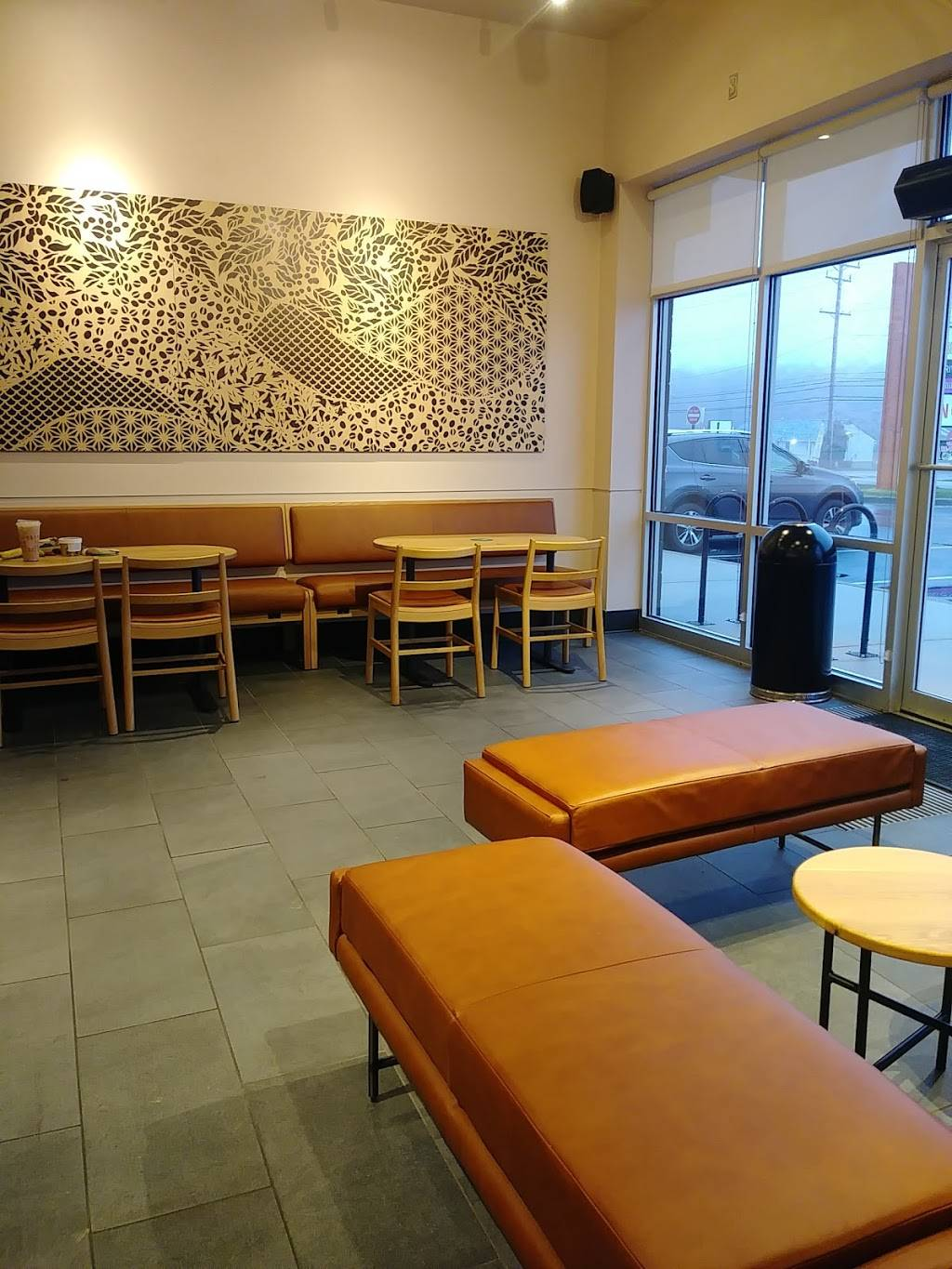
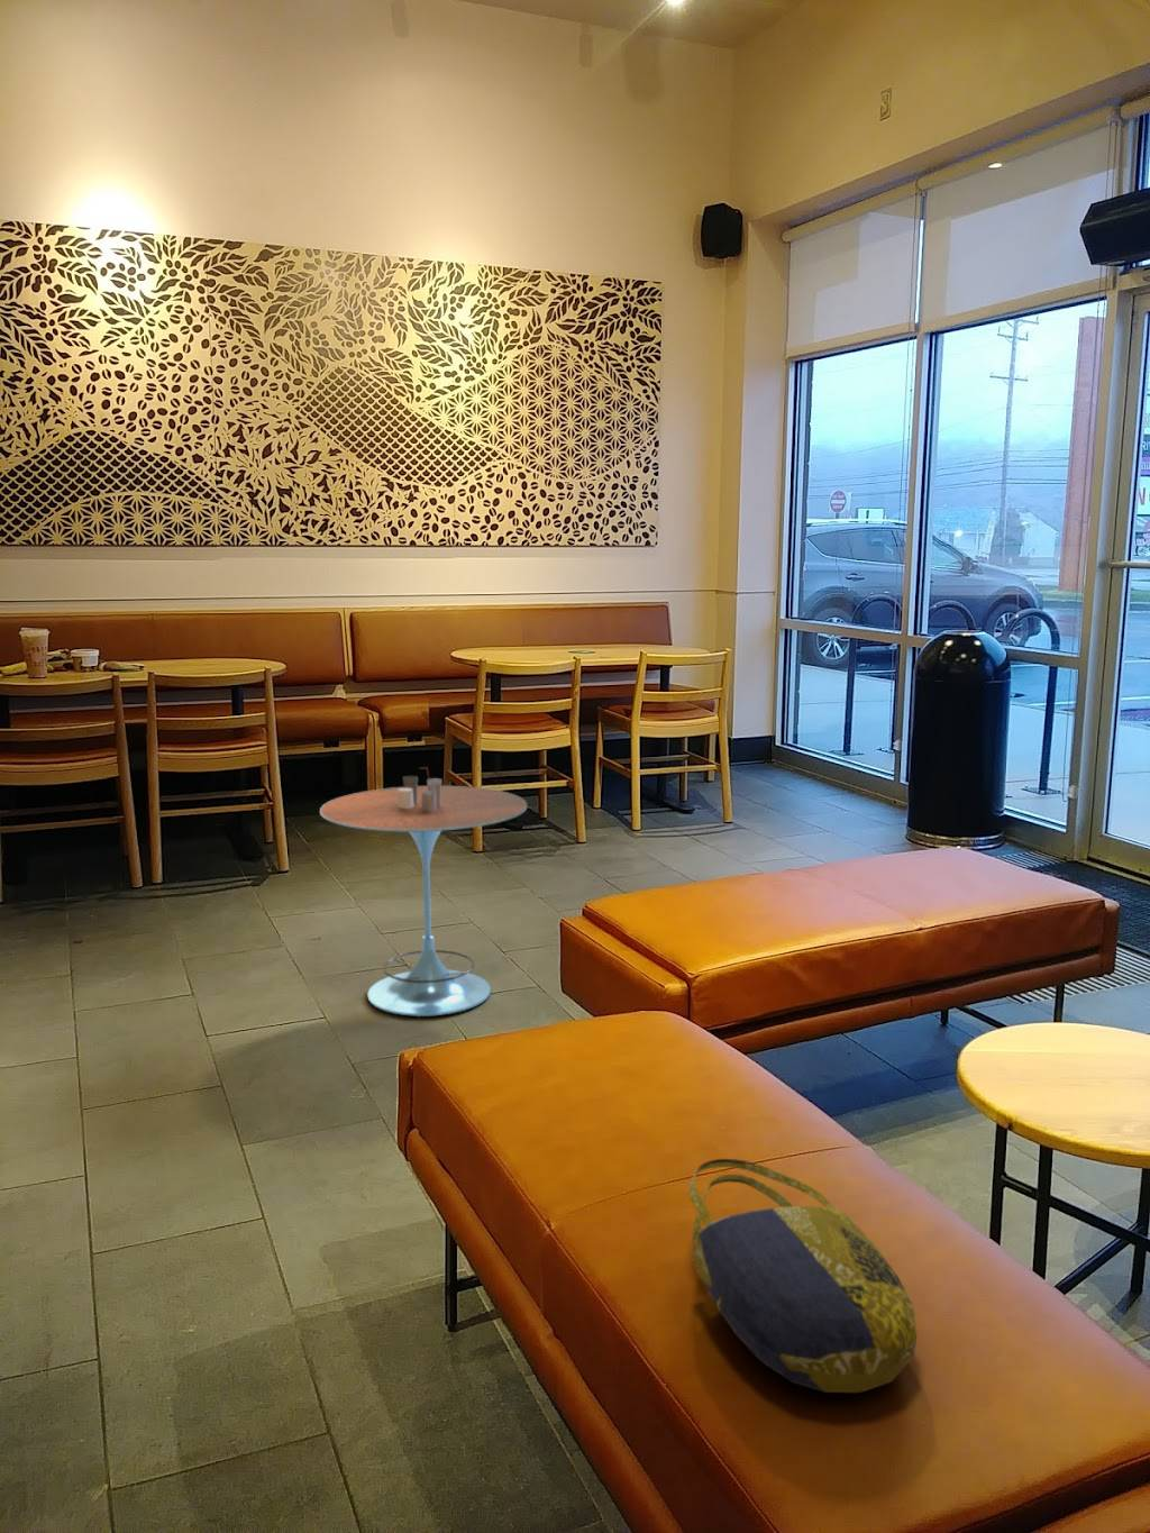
+ tote bag (786, 1261)
+ side table (425, 883)
